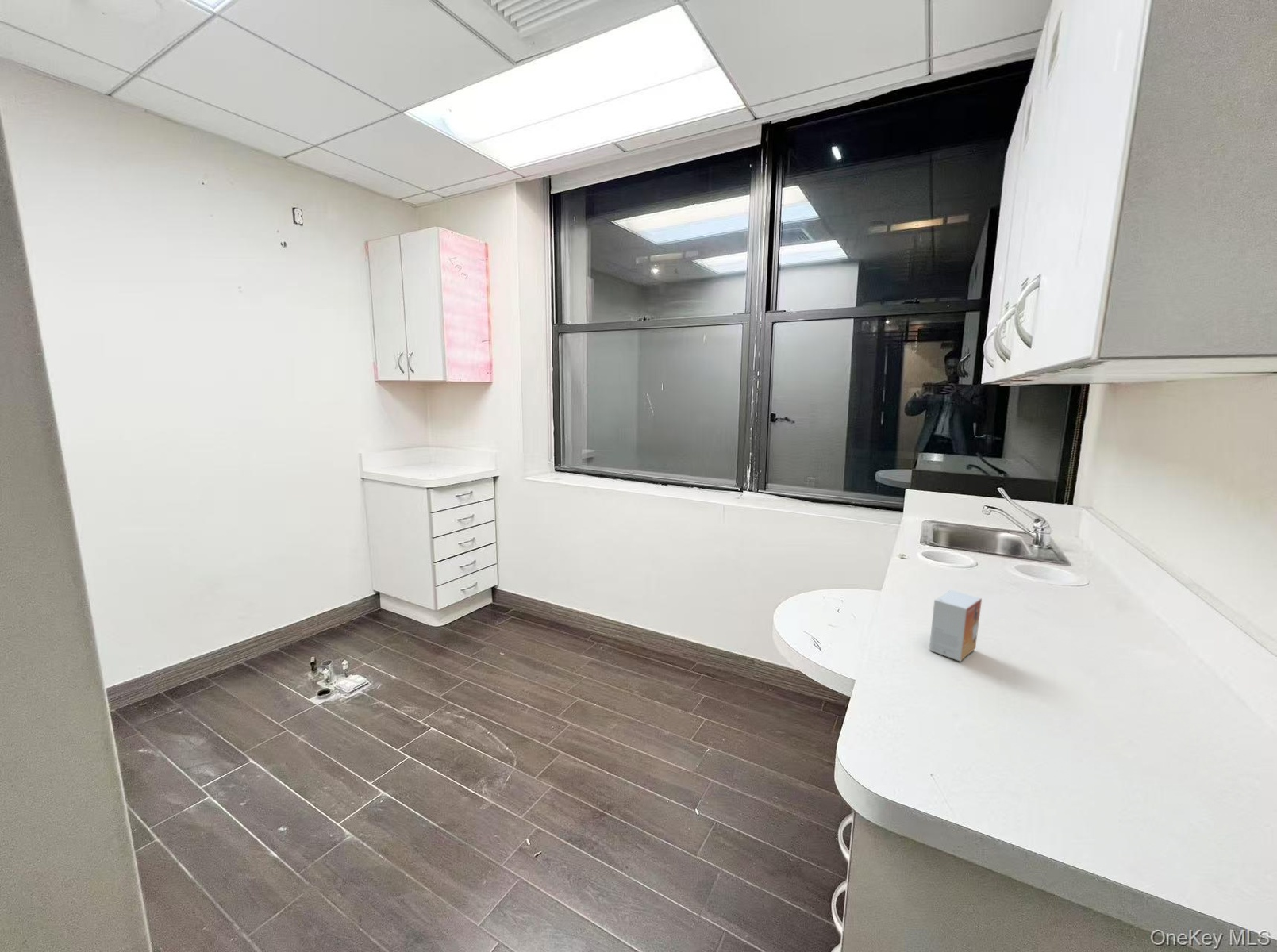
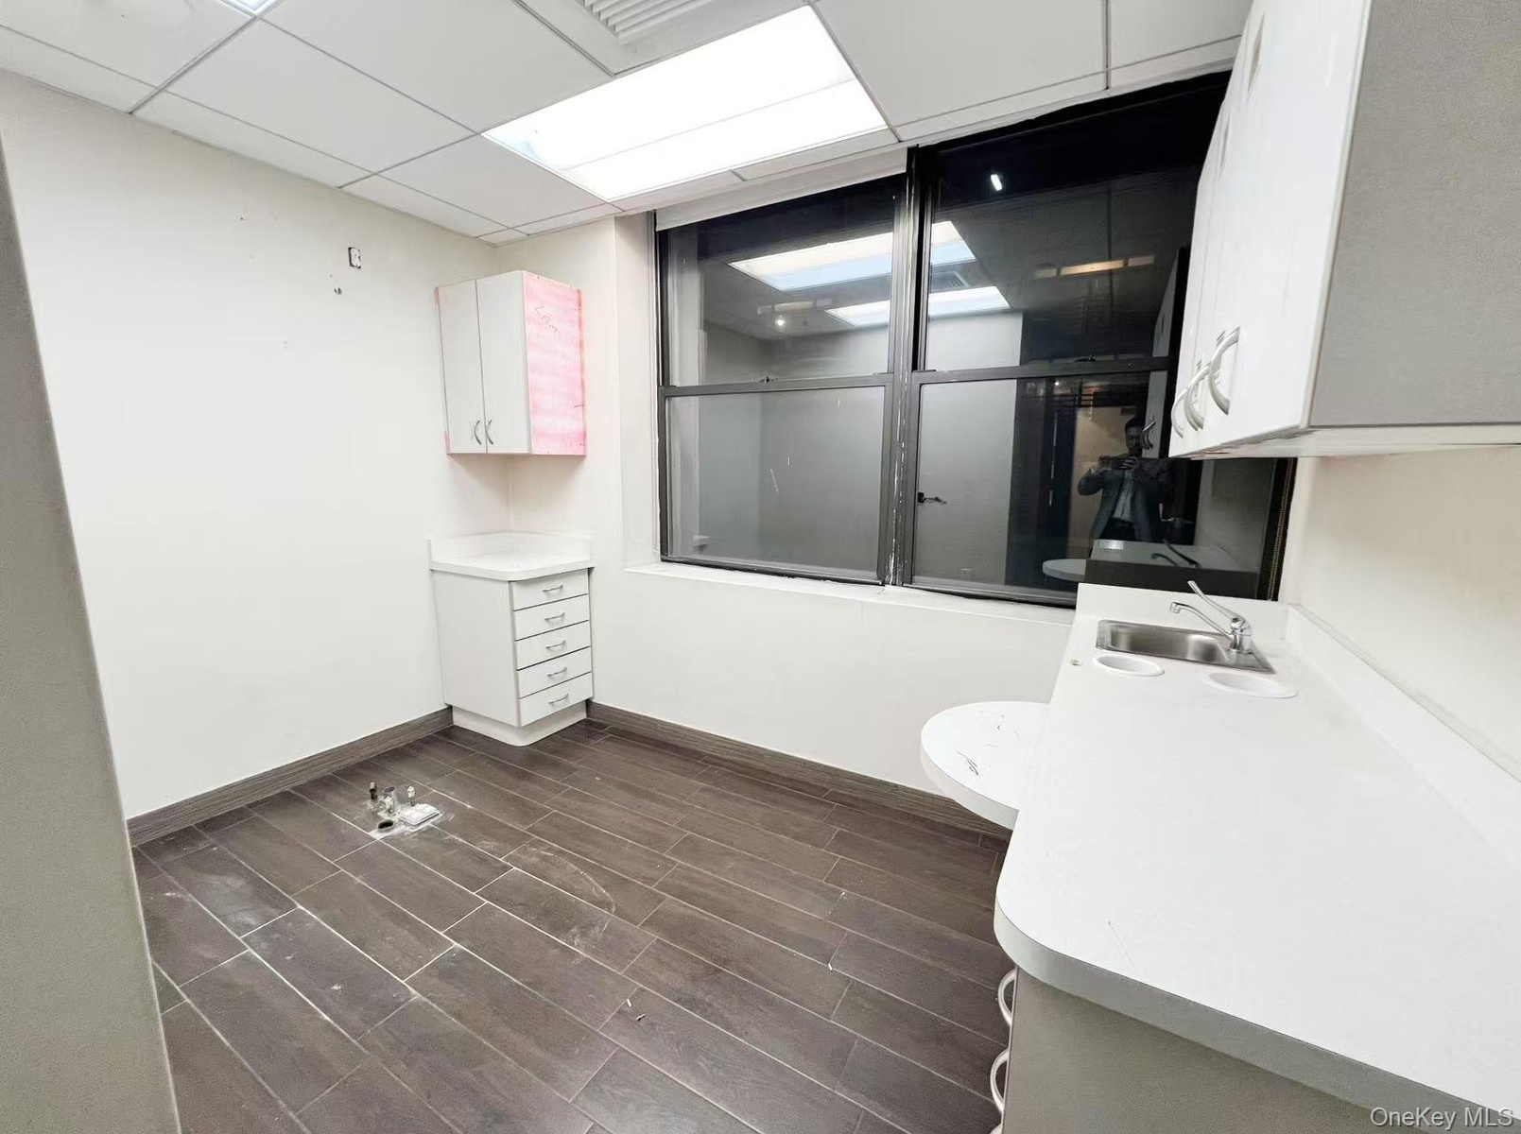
- small box (956, 624)
